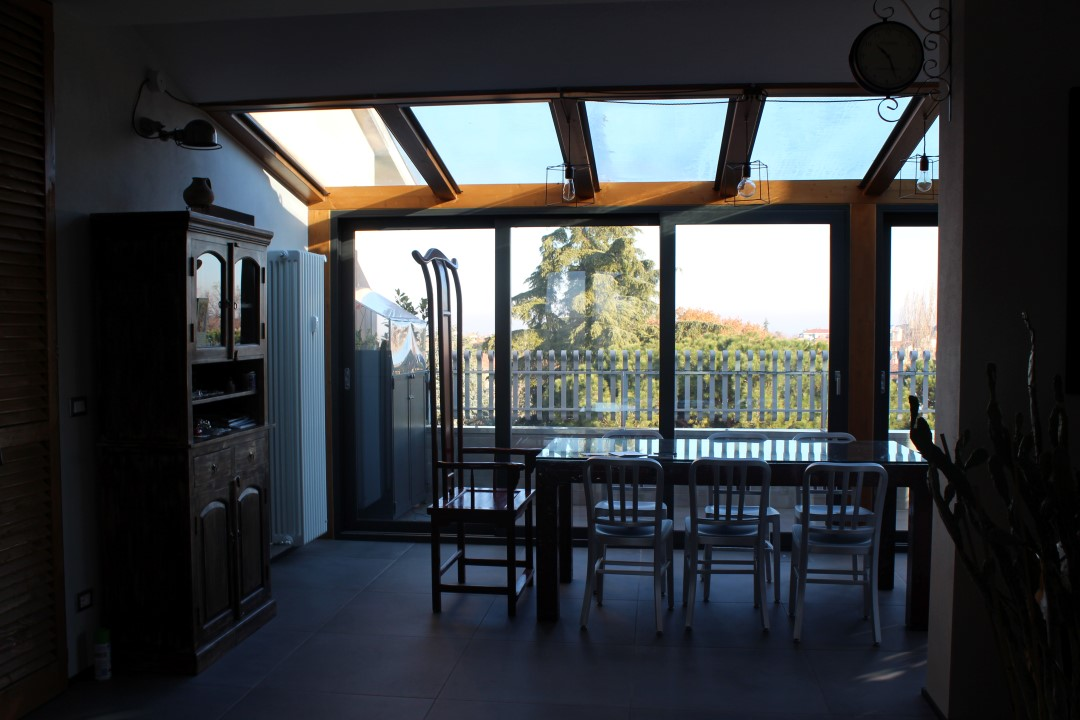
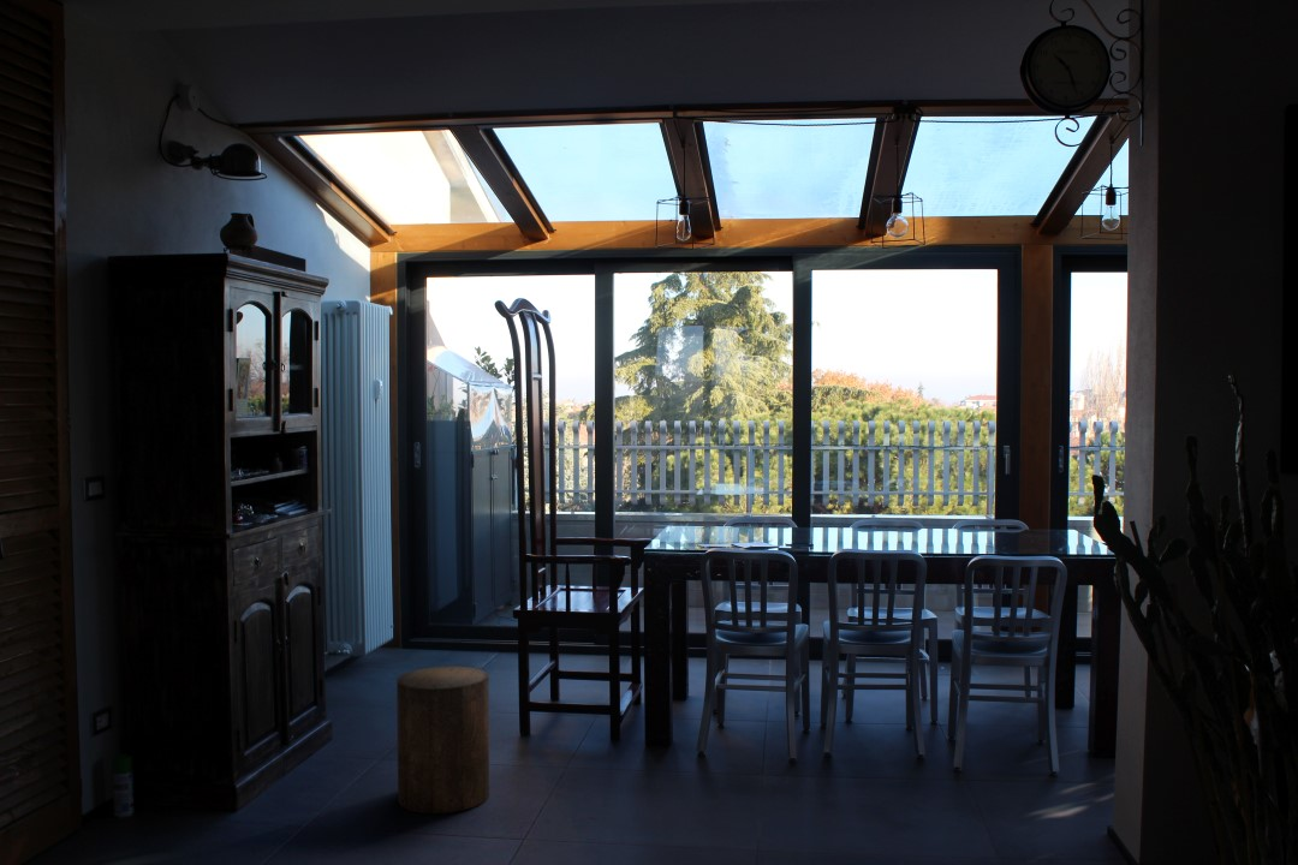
+ stool (443, 736)
